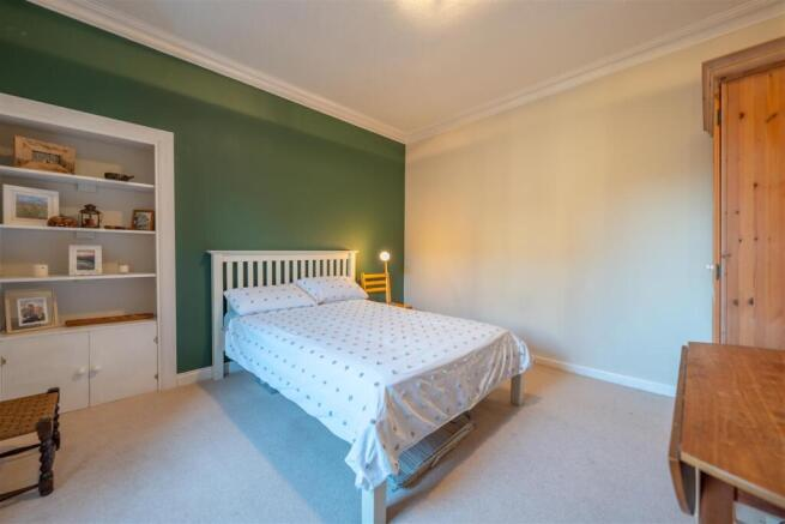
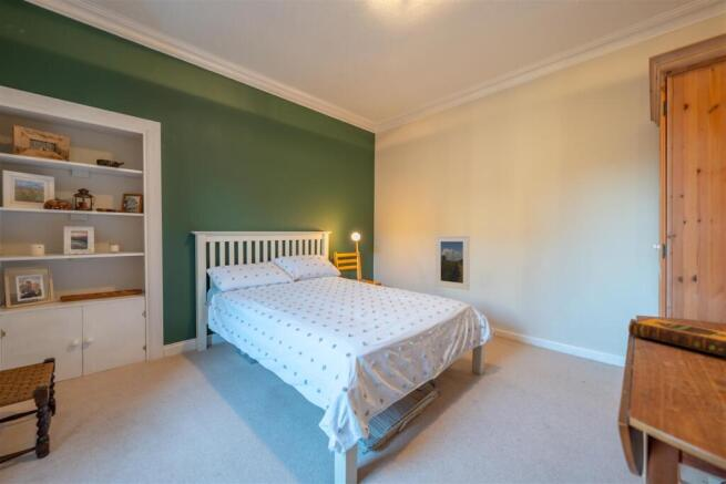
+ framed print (451, 261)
+ hardback book (685, 336)
